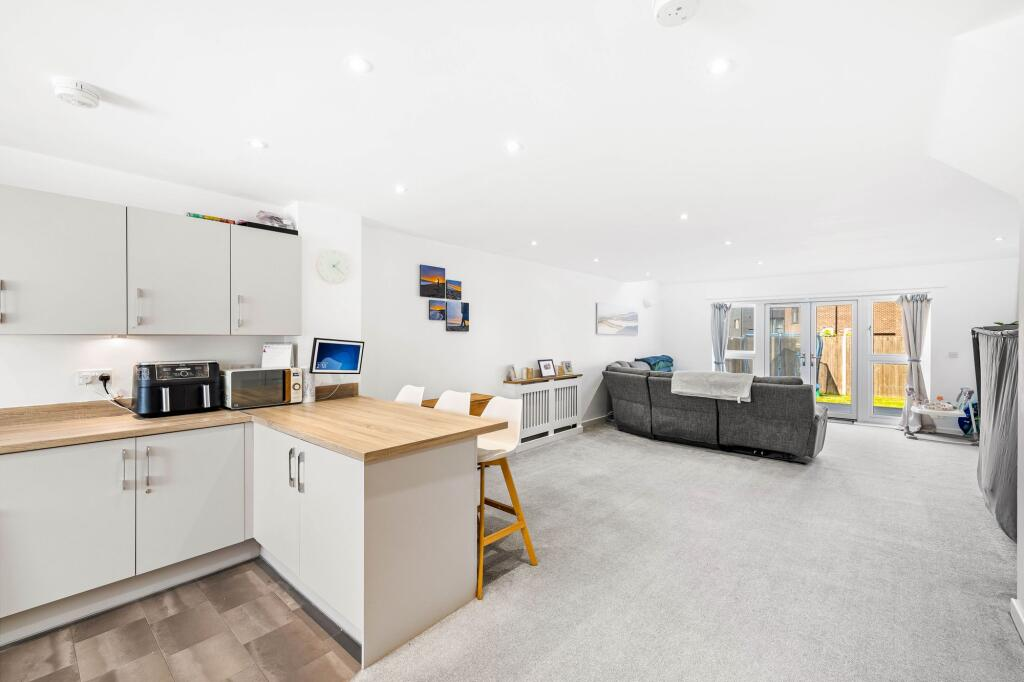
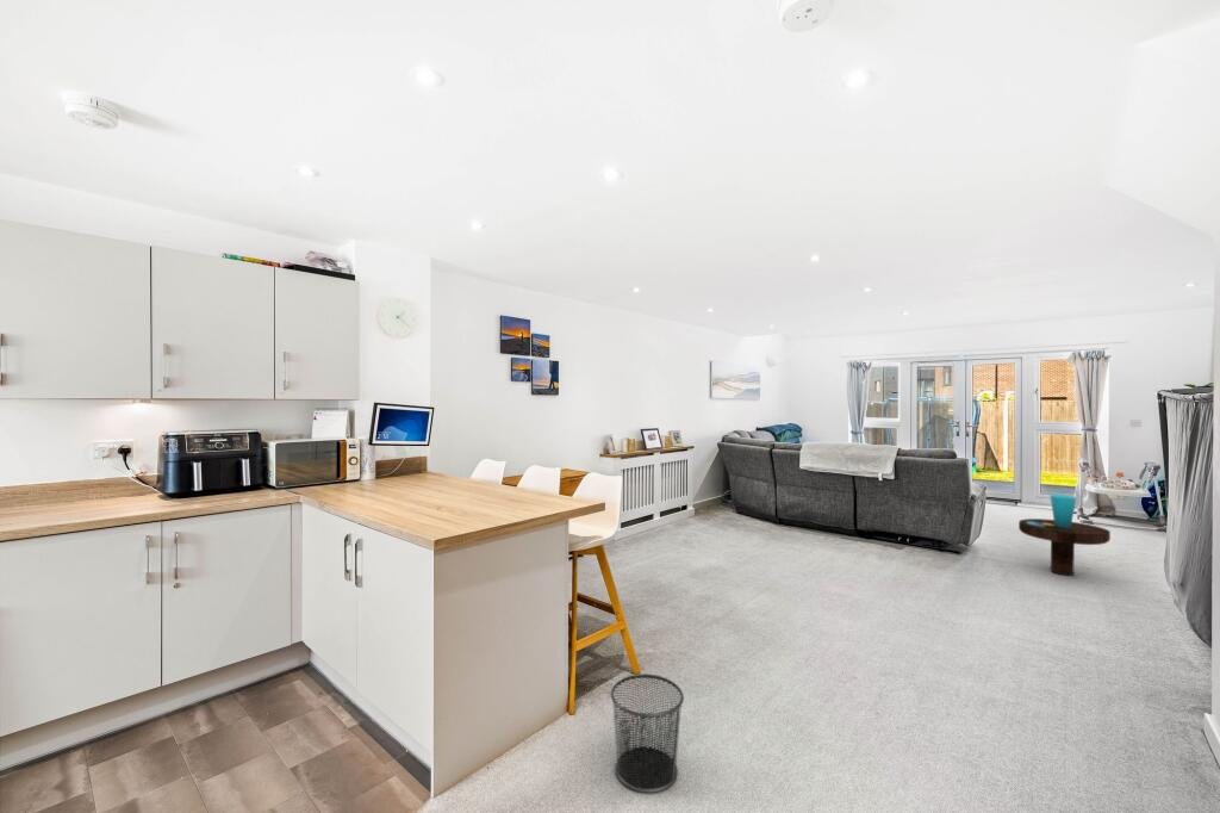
+ side table (1062, 534)
+ waste bin (646, 732)
